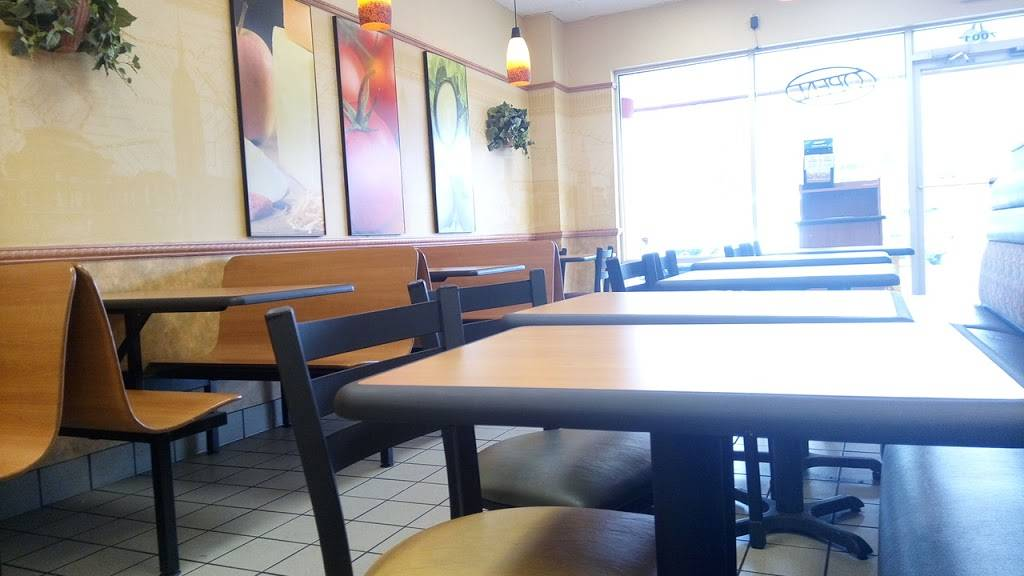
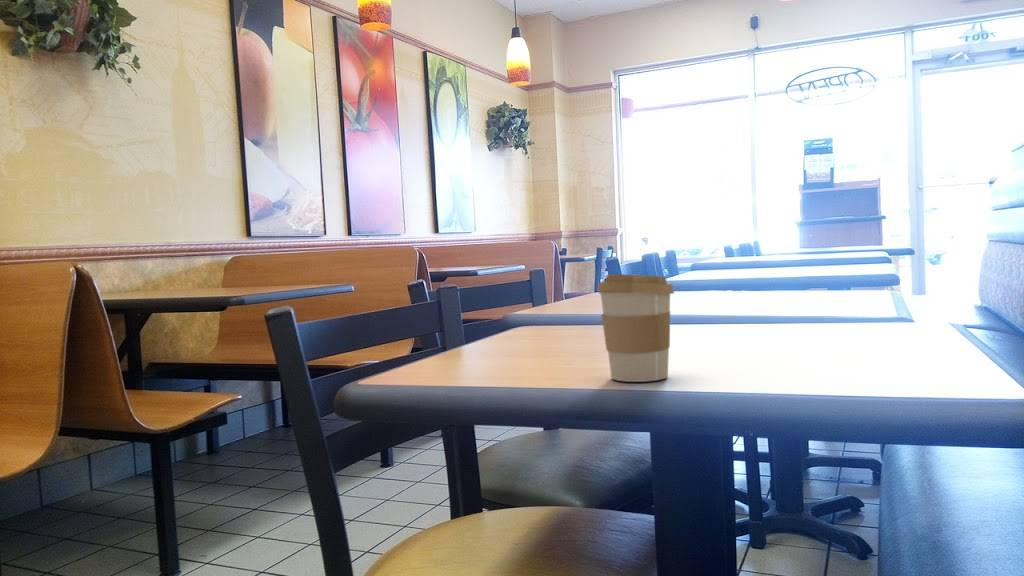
+ coffee cup (637, 324)
